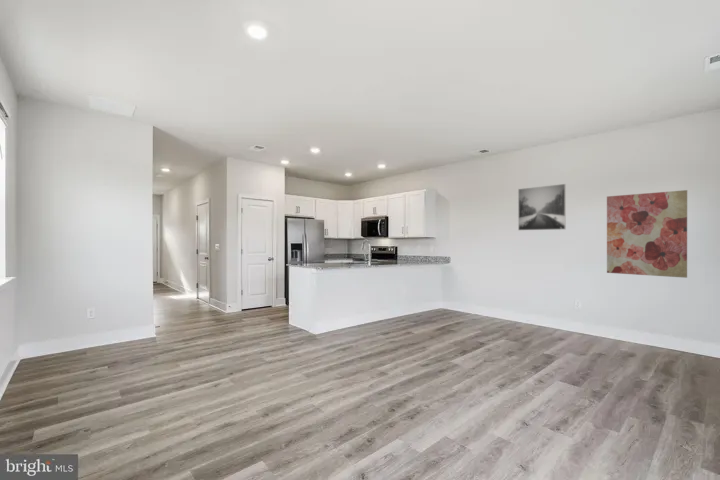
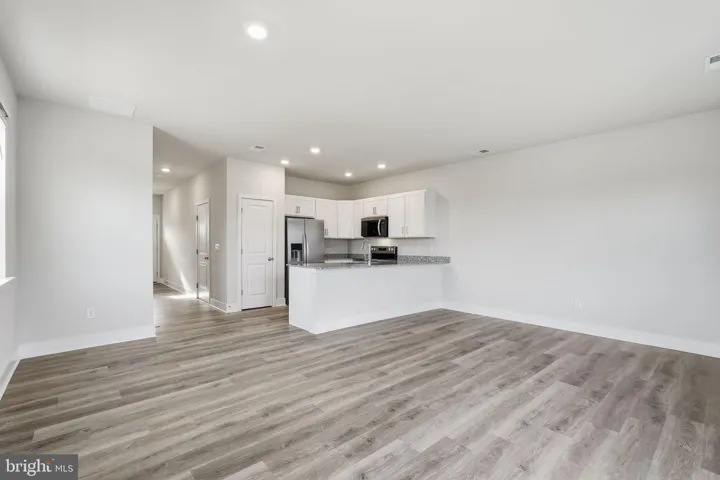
- wall art (644, 234)
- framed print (540, 208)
